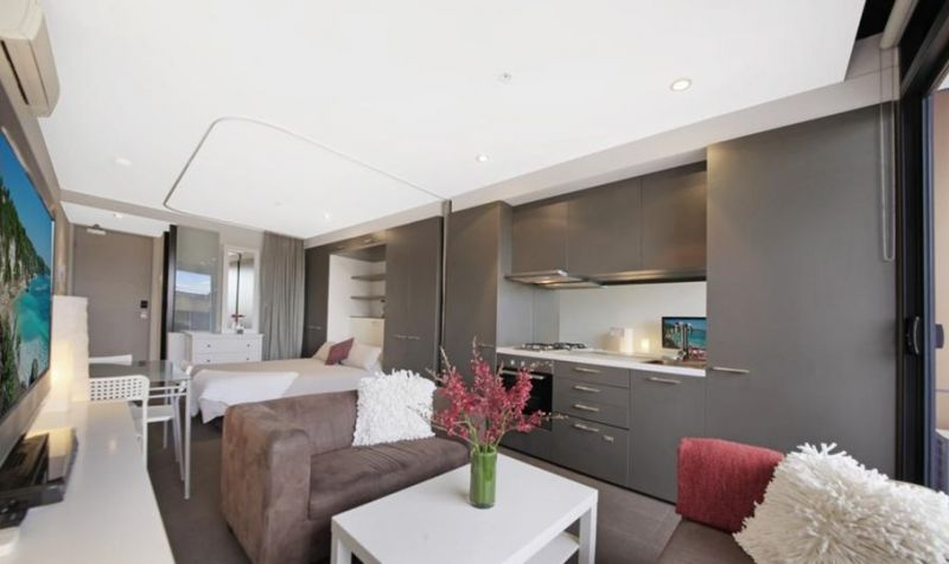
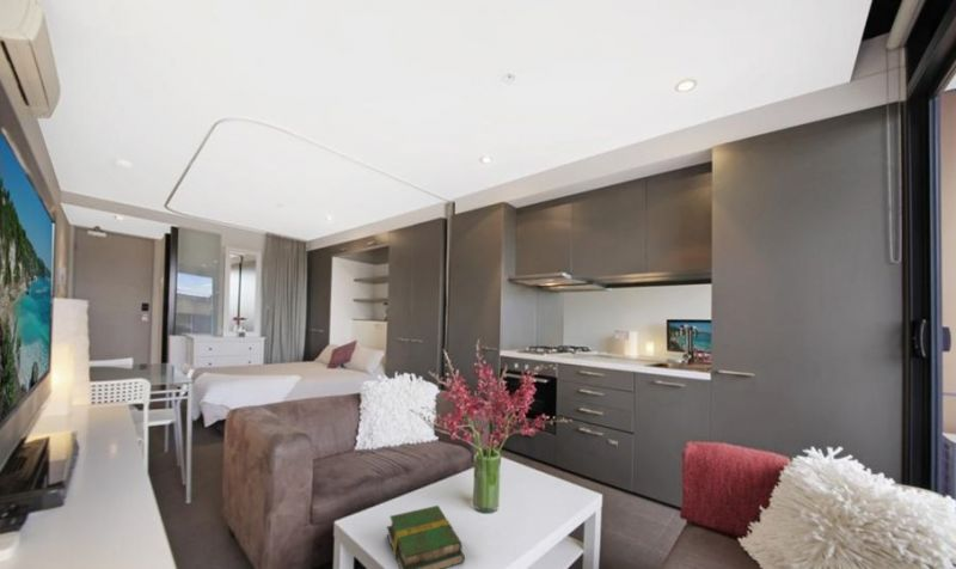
+ book (423, 538)
